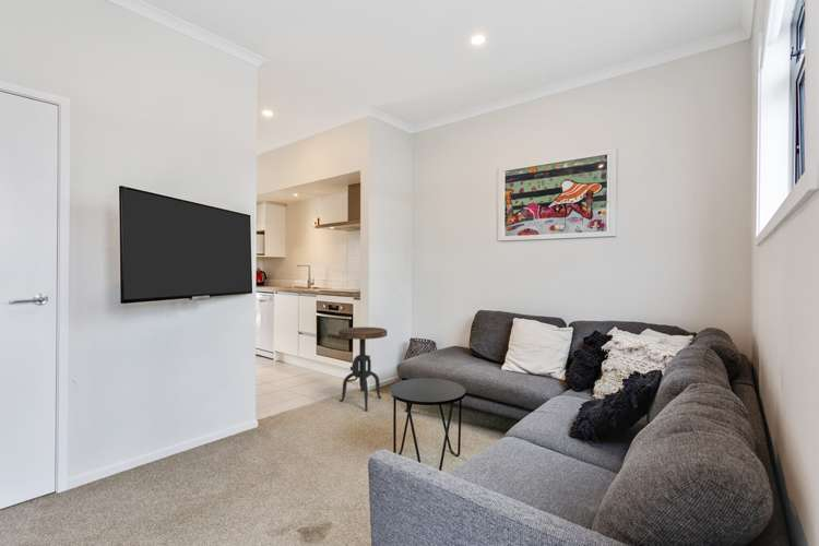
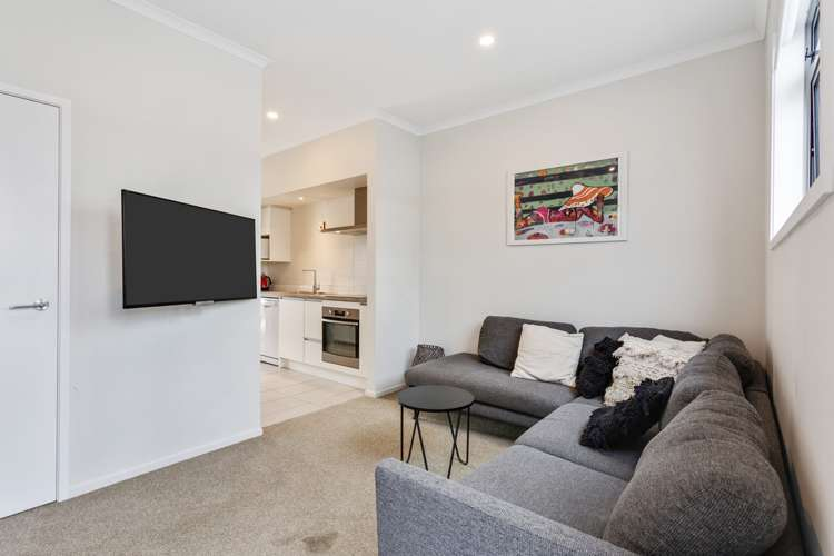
- side table (363, 366)
